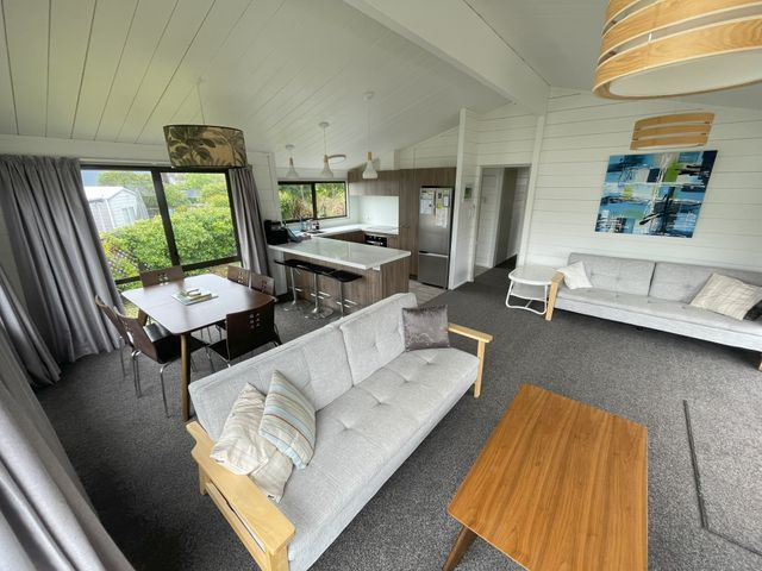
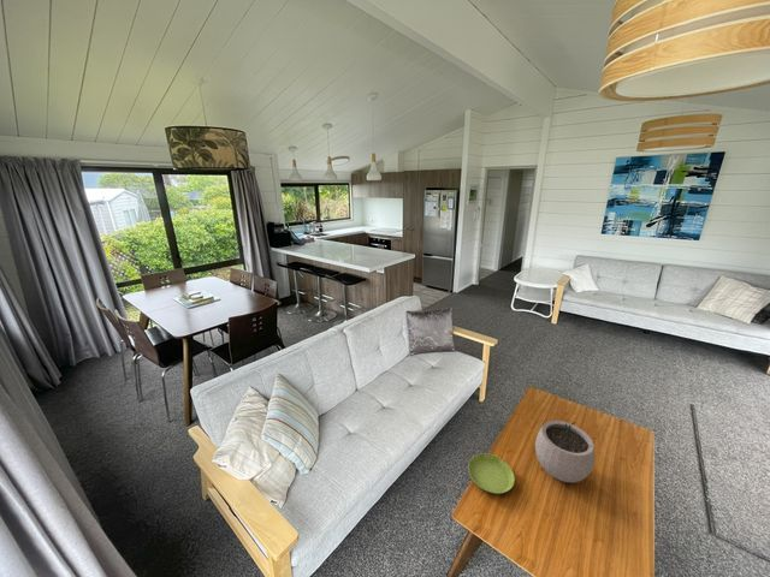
+ plant pot (564, 446)
+ saucer (490, 474)
